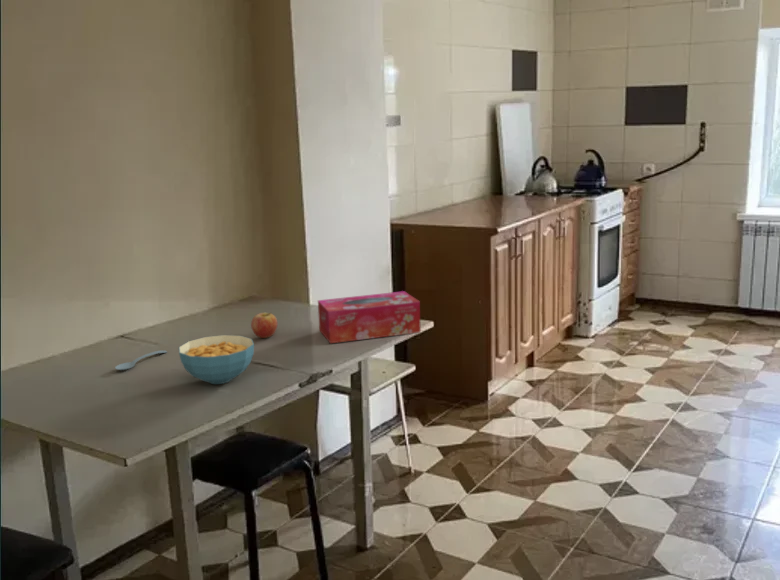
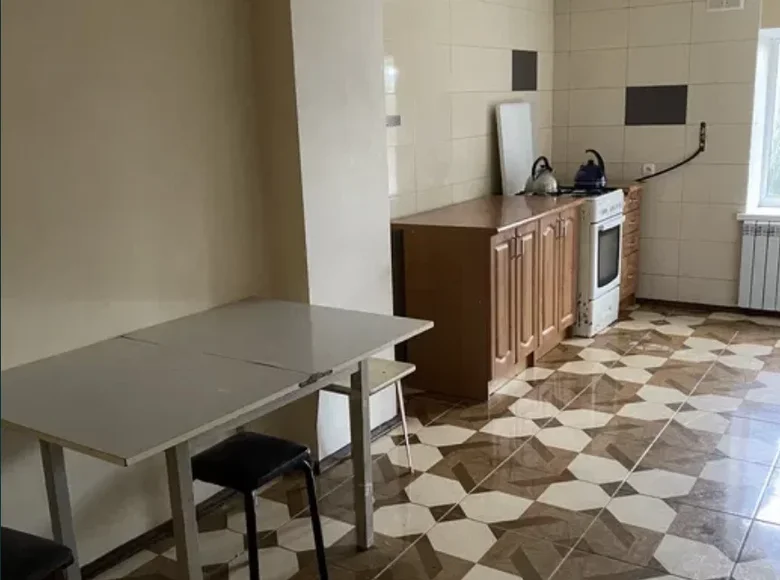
- tissue box (368, 316)
- spoon (141, 358)
- fruit (264, 324)
- cereal bowl (217, 363)
